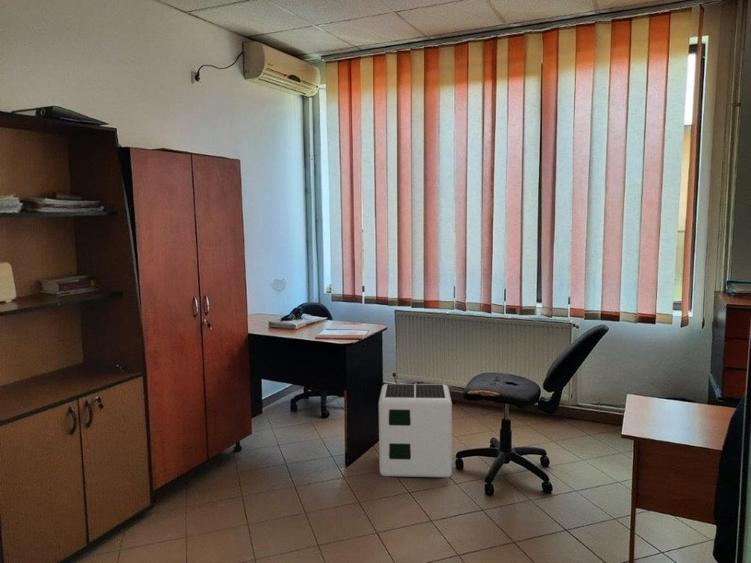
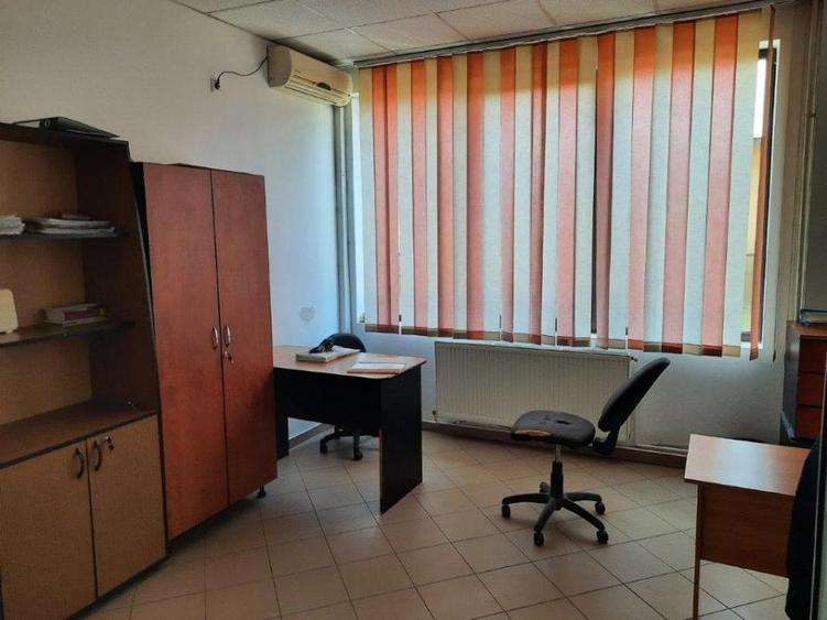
- air purifier (415, 429)
